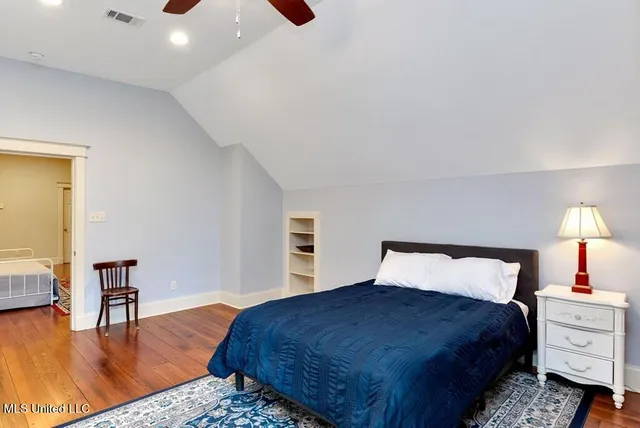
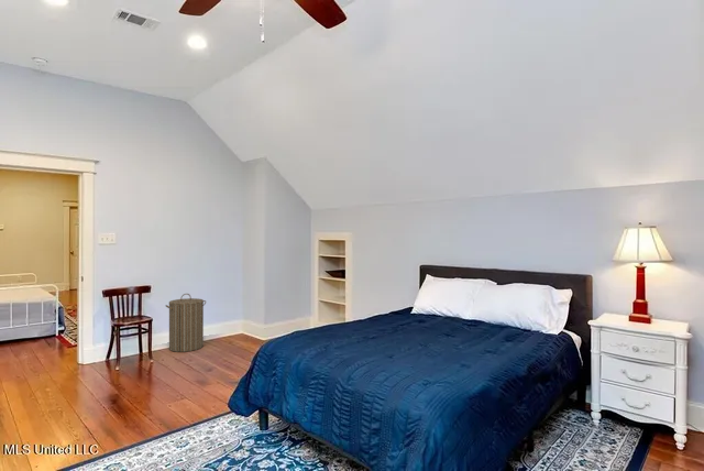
+ laundry hamper (186, 320)
